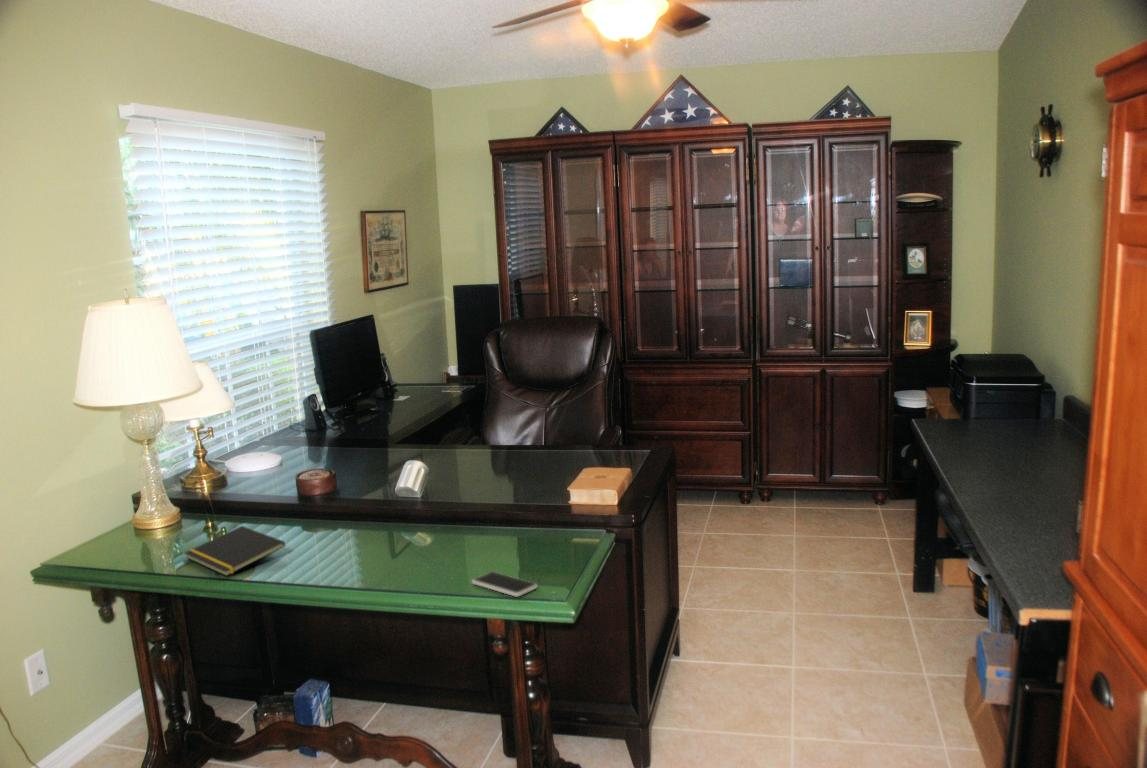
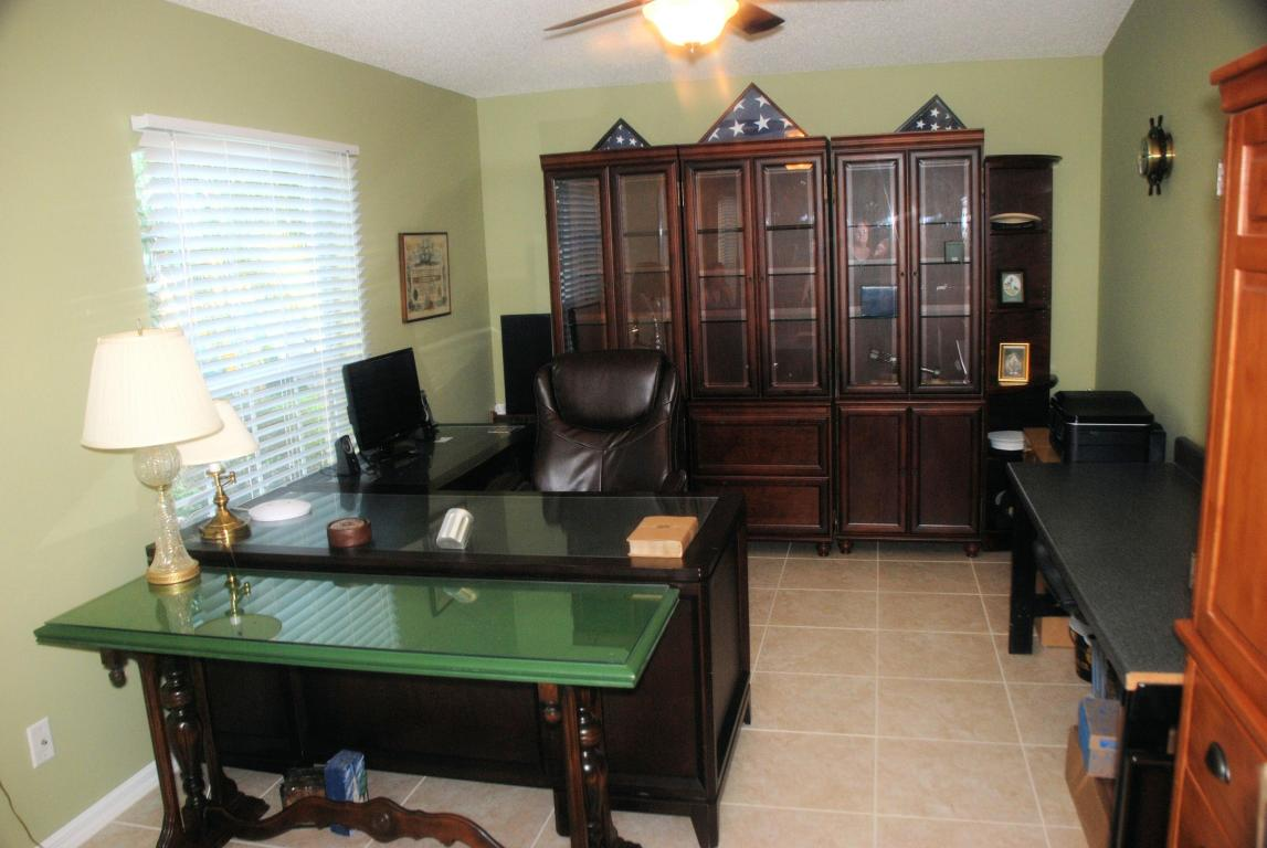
- smartphone (504, 583)
- notepad (234, 549)
